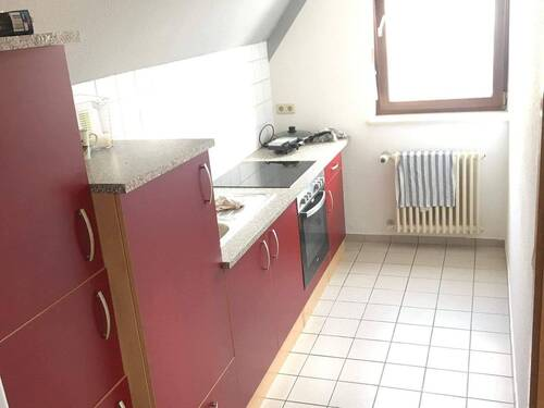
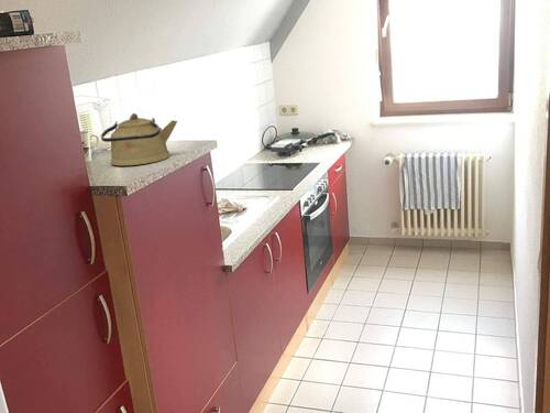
+ kettle (143, 135)
